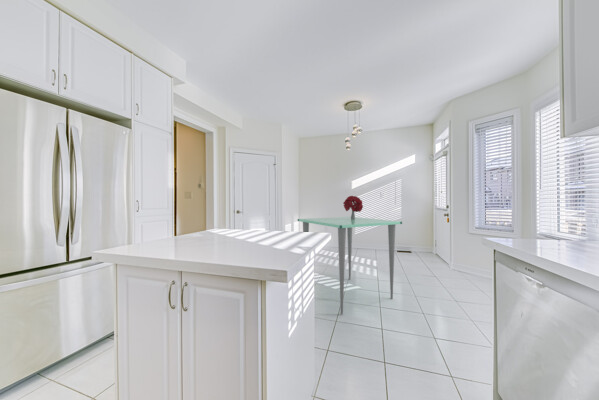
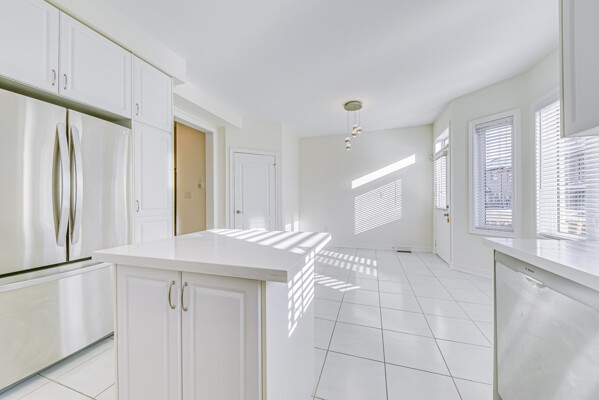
- bouquet (353, 207)
- dining table (348, 256)
